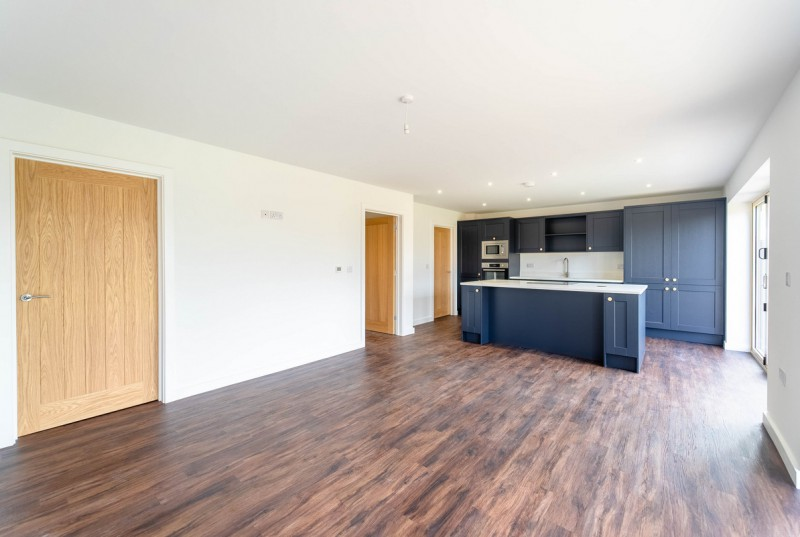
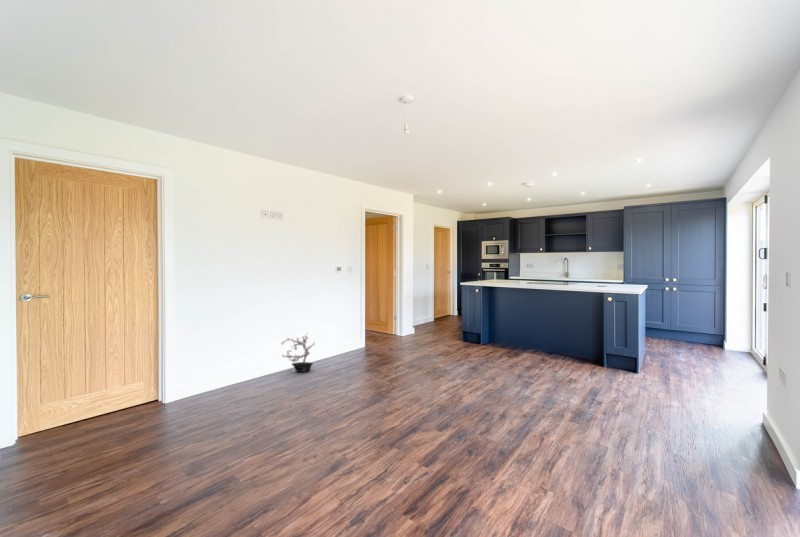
+ potted plant (296, 355)
